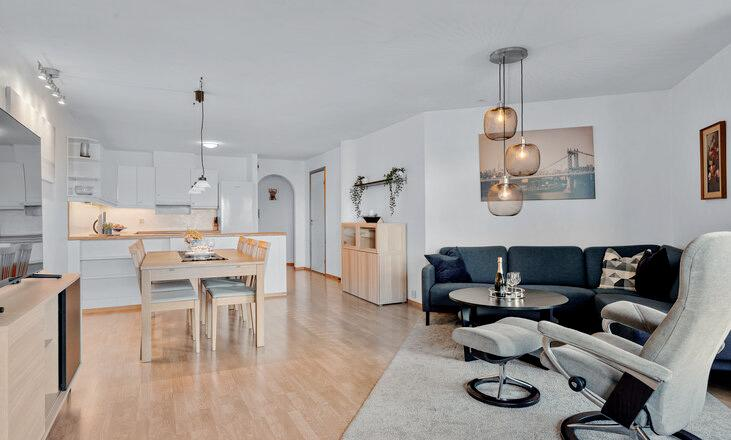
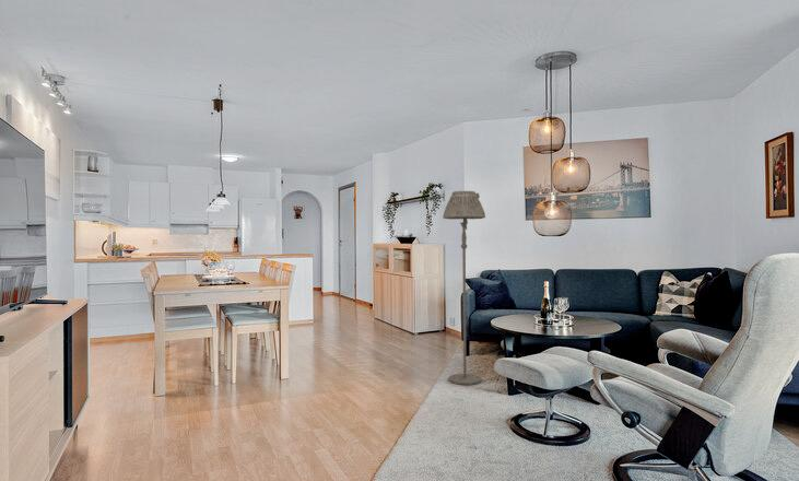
+ floor lamp (463, 285)
